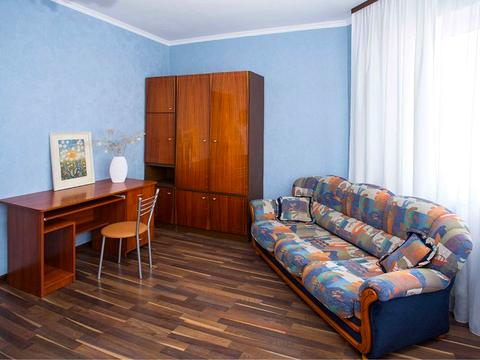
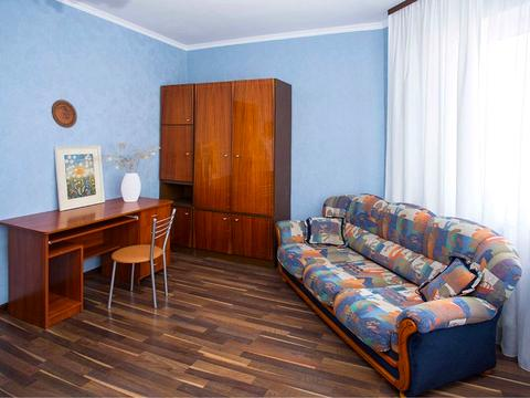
+ decorative plate (64, 114)
